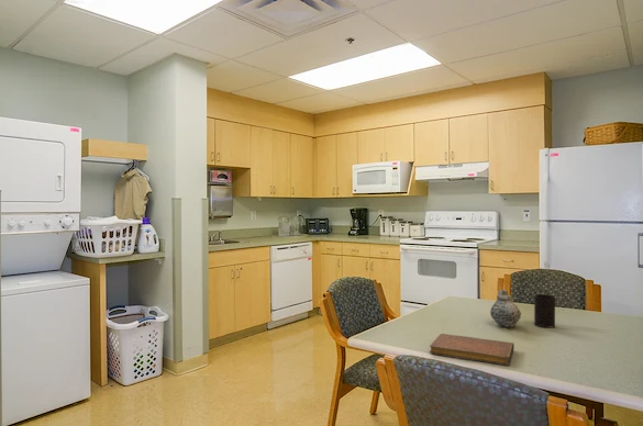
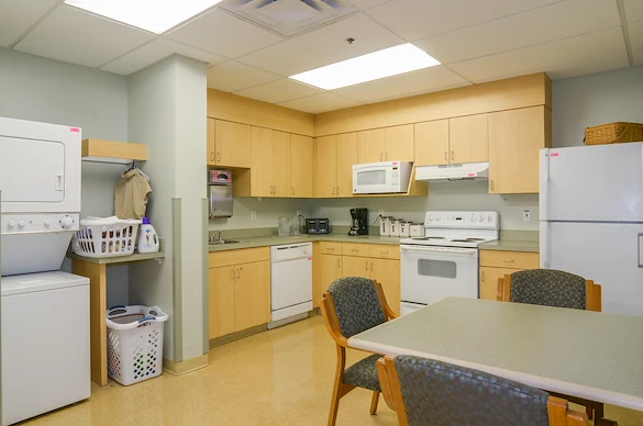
- cup (544, 311)
- notebook (472, 347)
- teapot (505, 306)
